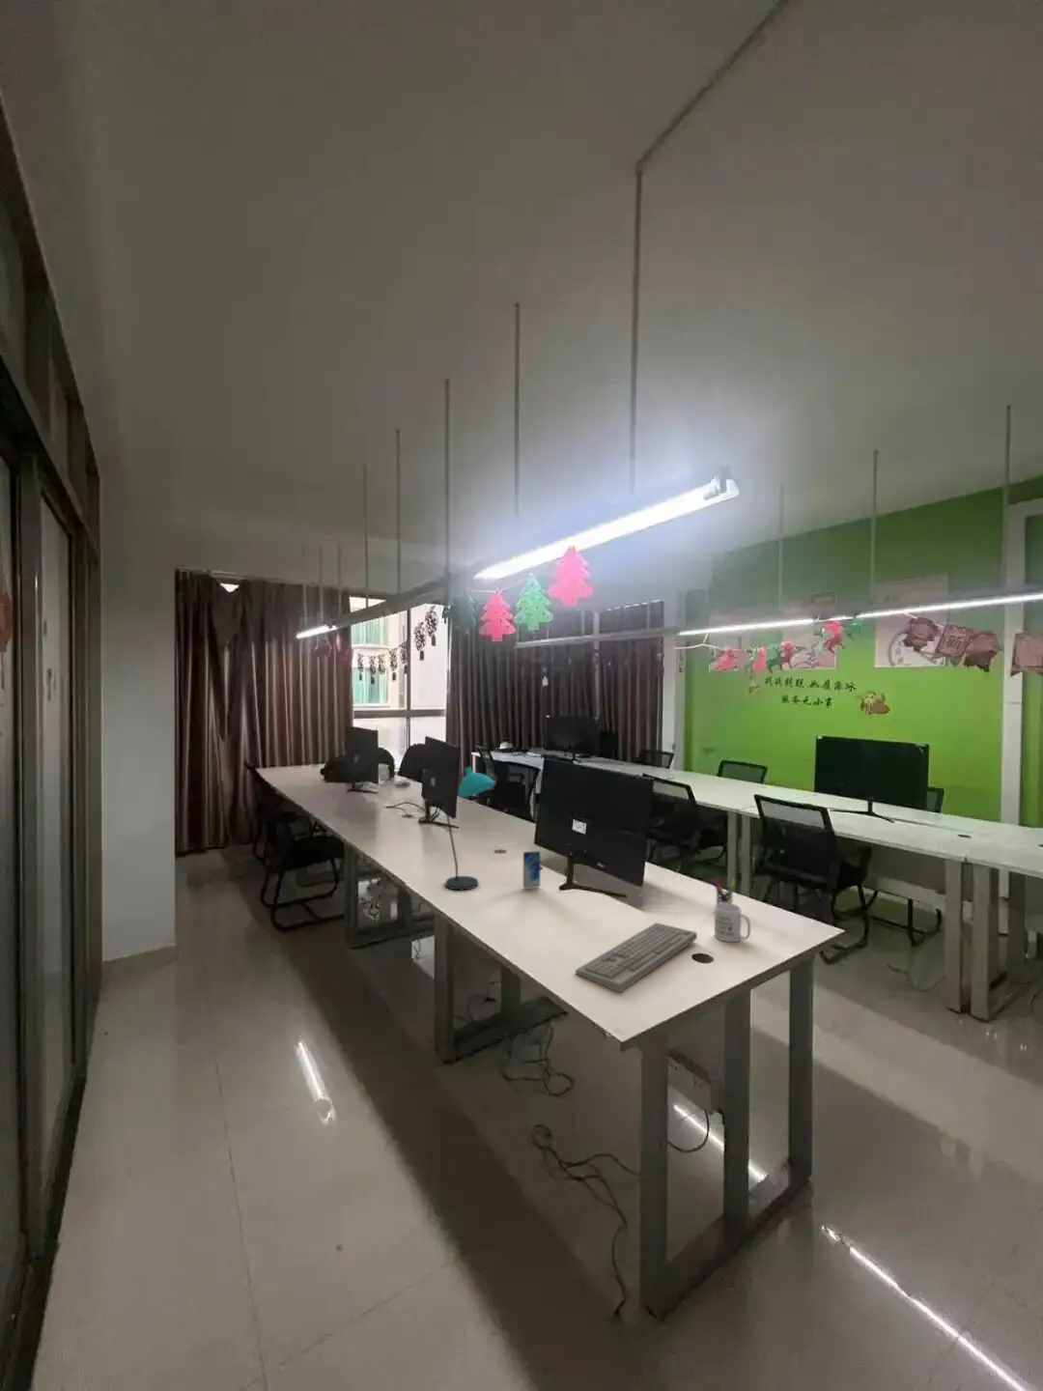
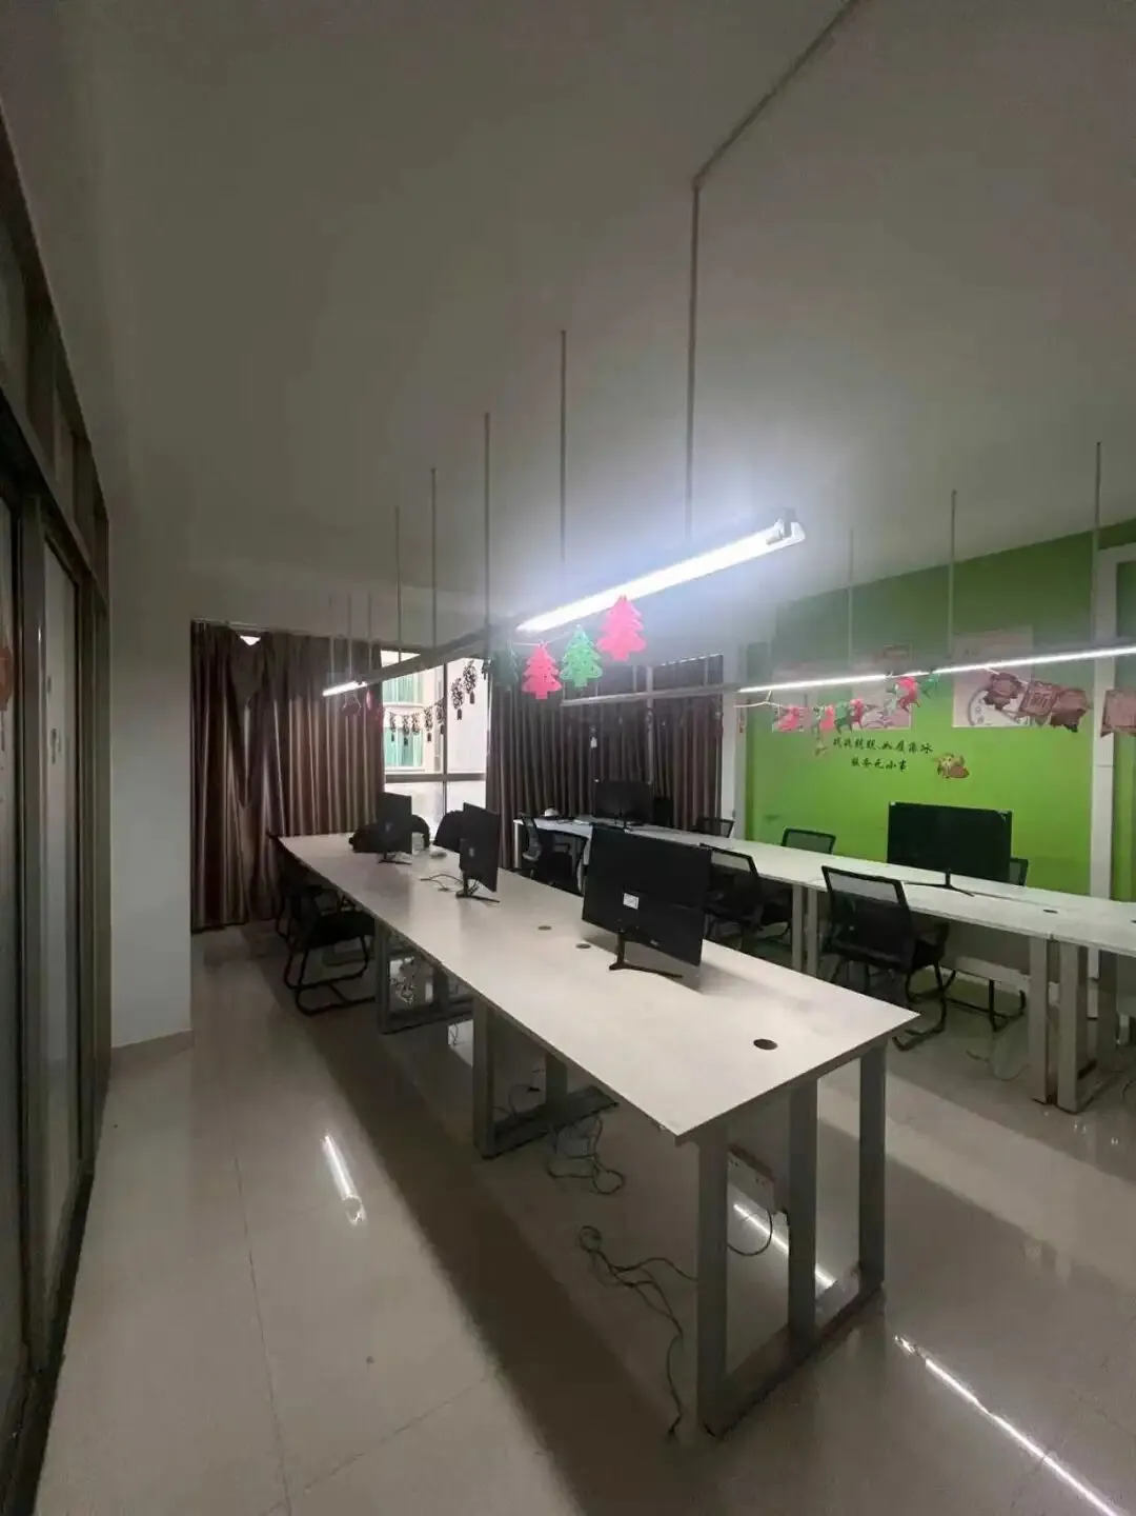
- pen holder (724, 894)
- desk lamp (450, 825)
- mug (732, 923)
- keyboard (640, 952)
- smartphone (531, 870)
